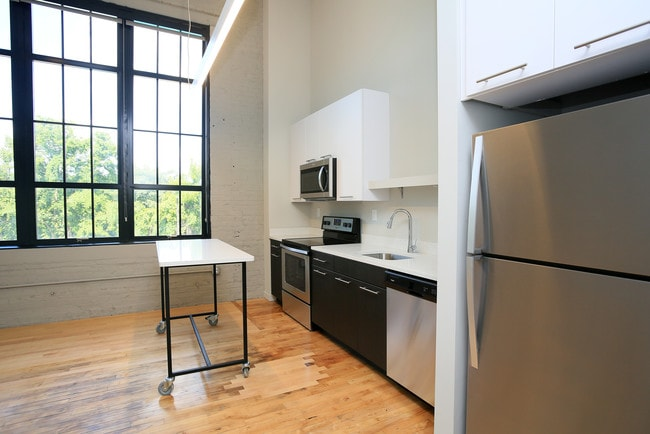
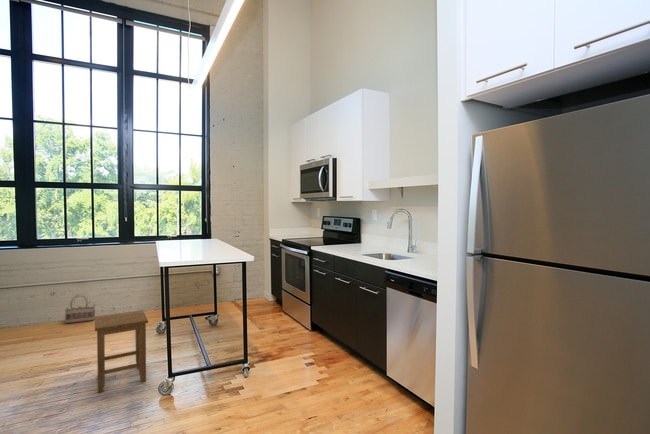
+ stool (121, 353)
+ basket (80, 307)
